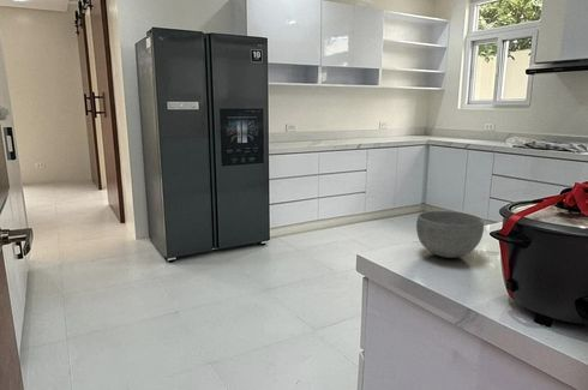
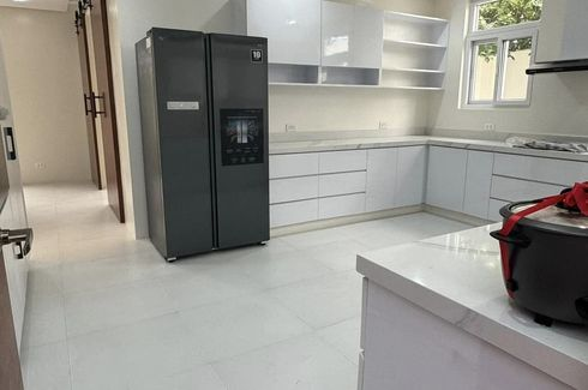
- bowl (448, 235)
